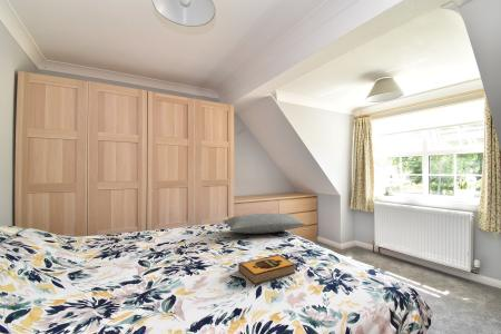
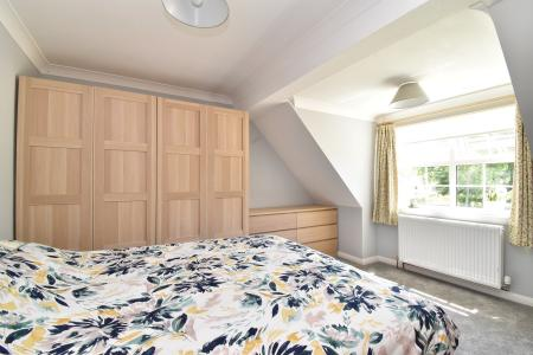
- pillow (263, 223)
- hardback book (266, 267)
